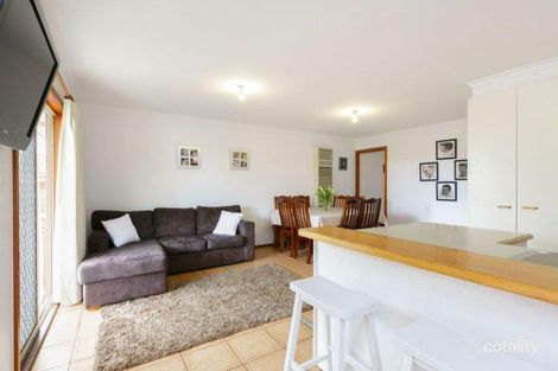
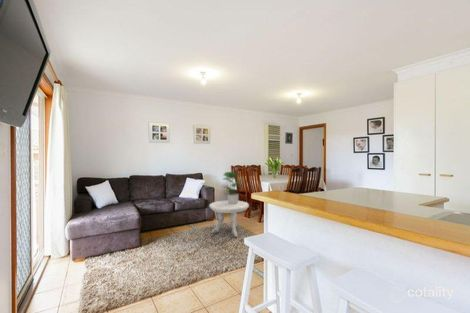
+ potted plant (234, 186)
+ side table (231, 217)
